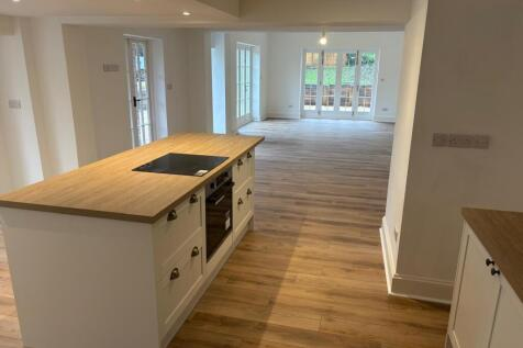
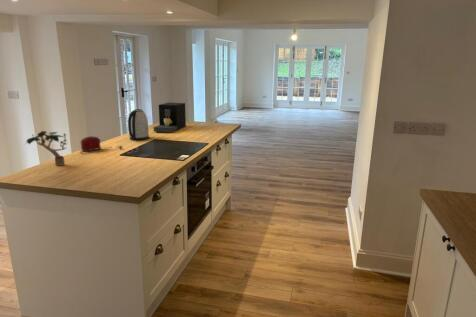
+ kettle (136, 124)
+ potted plant (45, 147)
+ coffee maker (170, 117)
+ toaster (98, 143)
